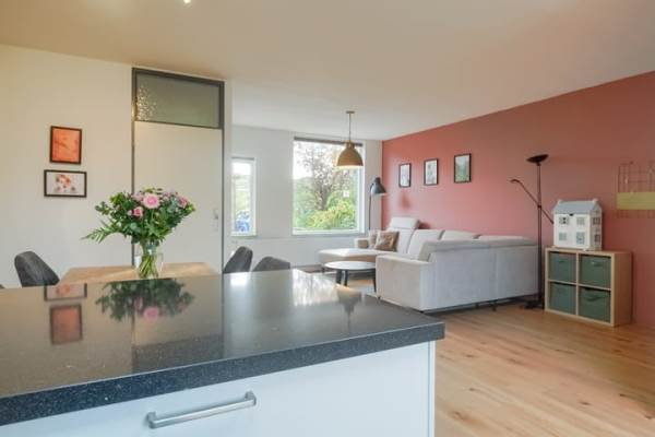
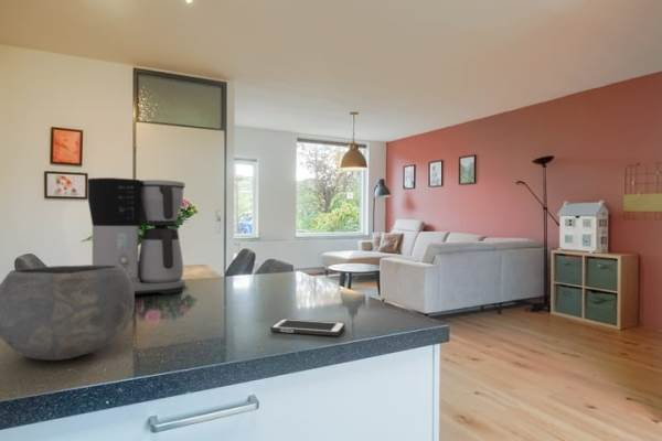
+ cell phone (308, 326)
+ bowl (67, 310)
+ coffee maker (137, 236)
